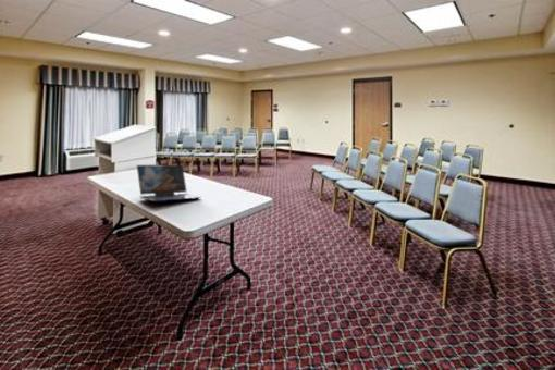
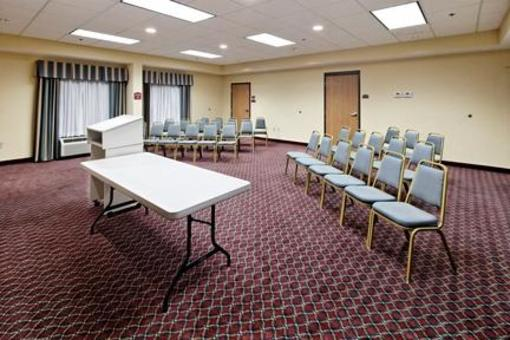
- laptop (169, 182)
